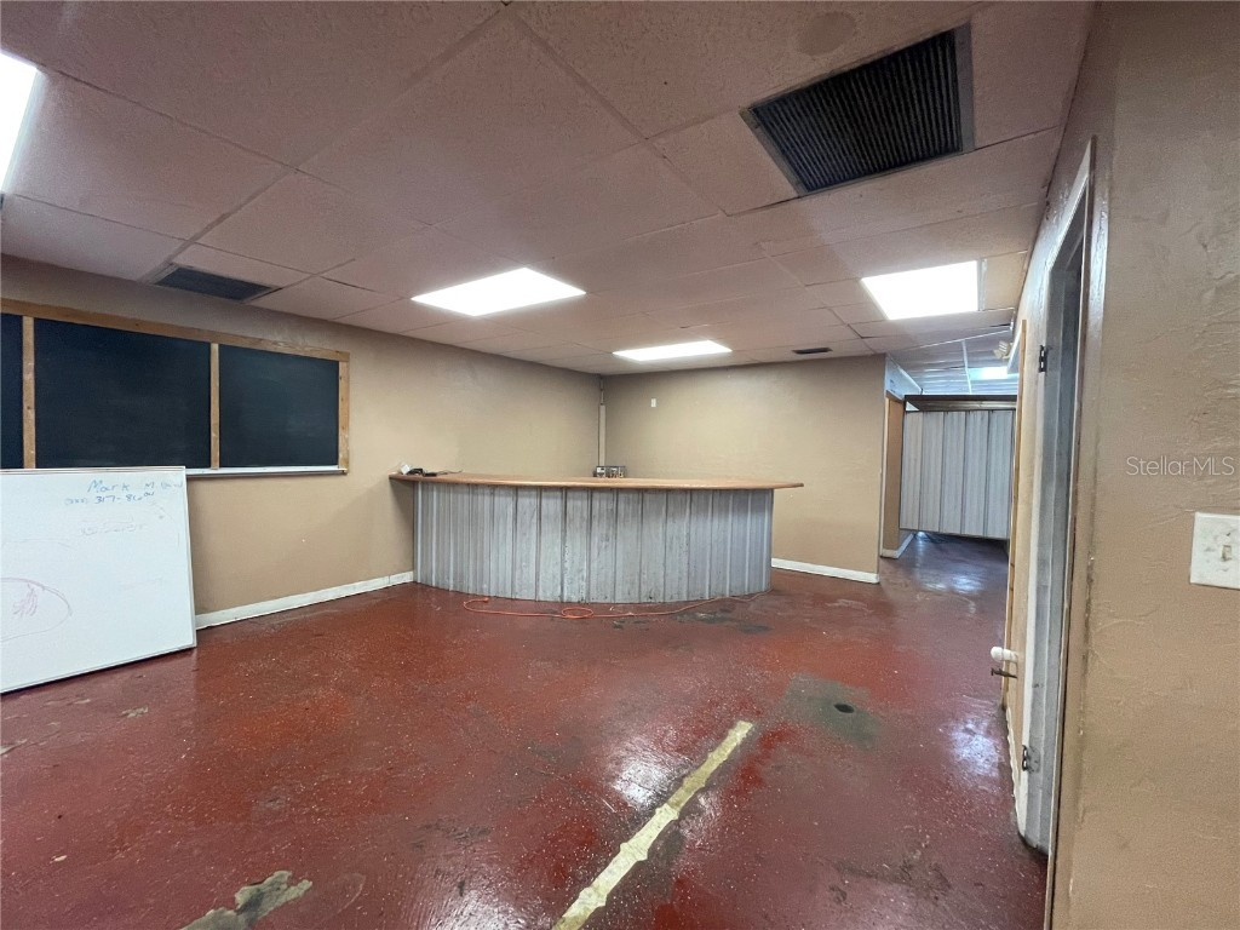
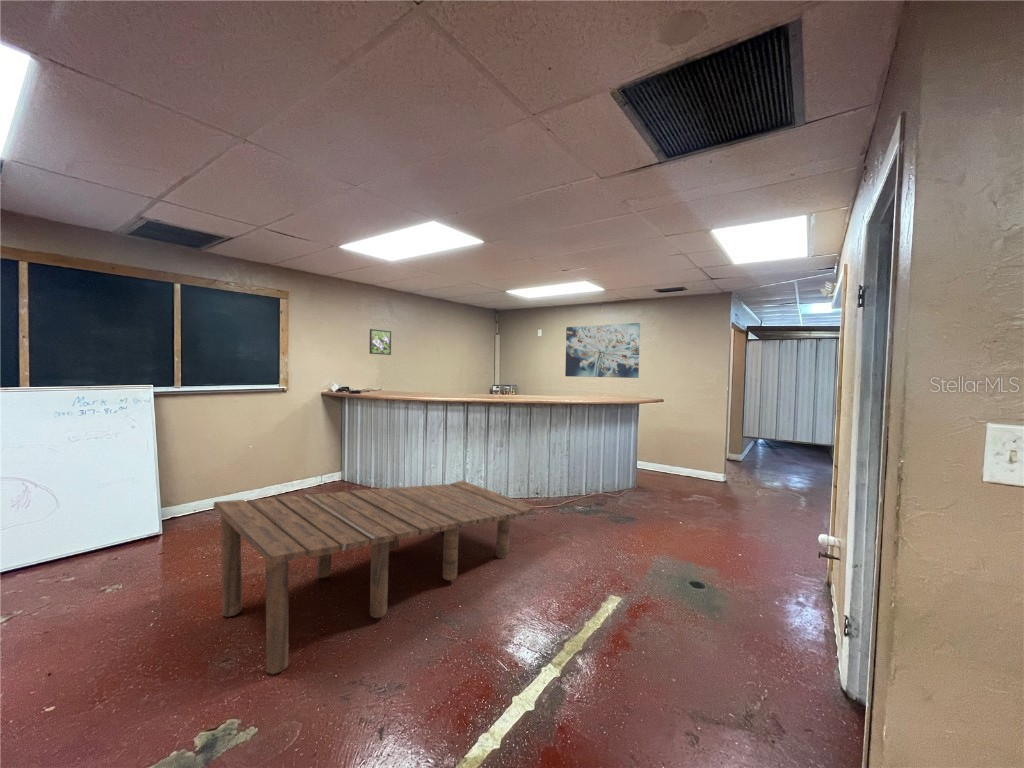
+ wall art (600, 351)
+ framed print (380, 342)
+ dining table (400, 531)
